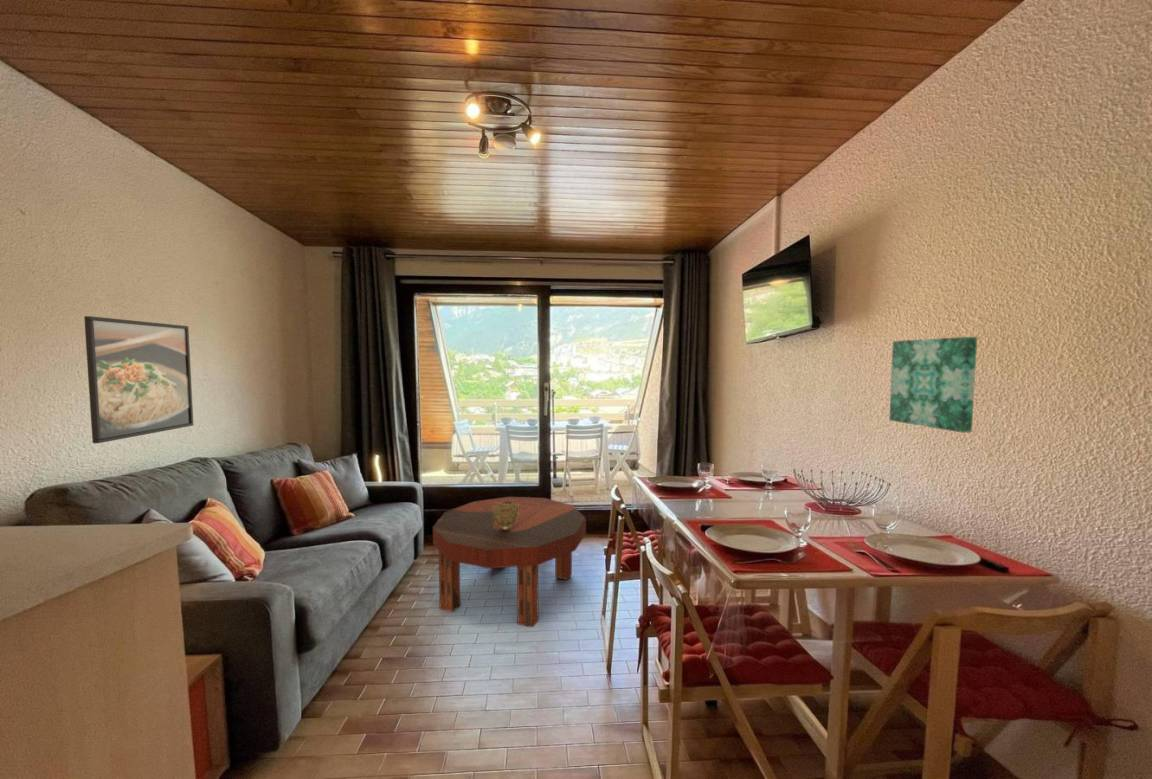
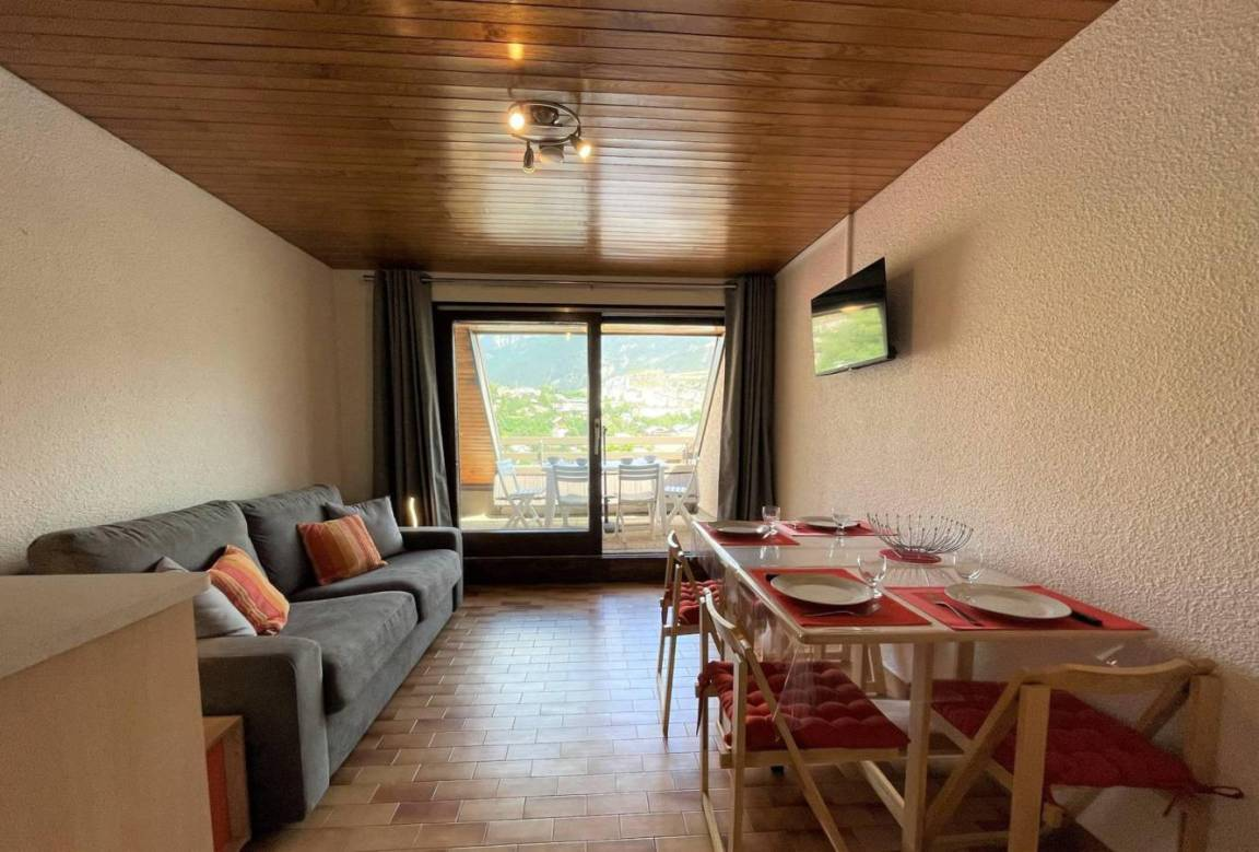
- decorative bowl (505, 516)
- coffee table (512, 554)
- wall art (929, 382)
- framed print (146, 378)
